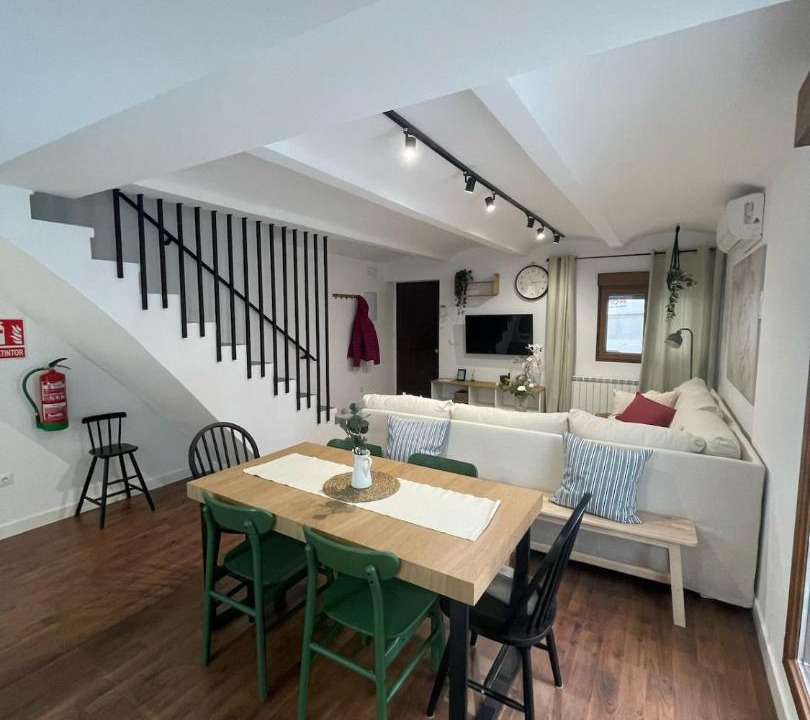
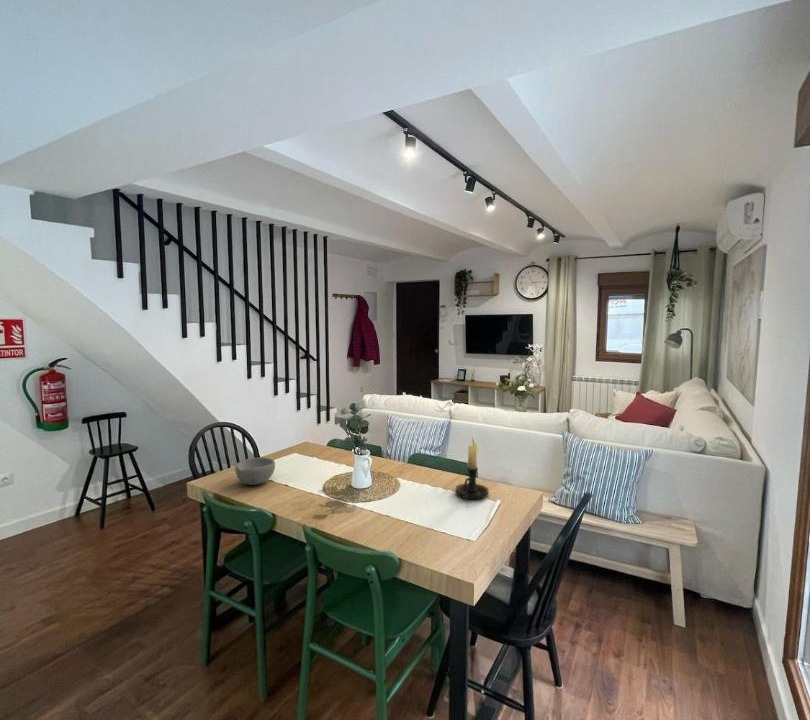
+ bowl (255, 472)
+ candle holder (471, 464)
